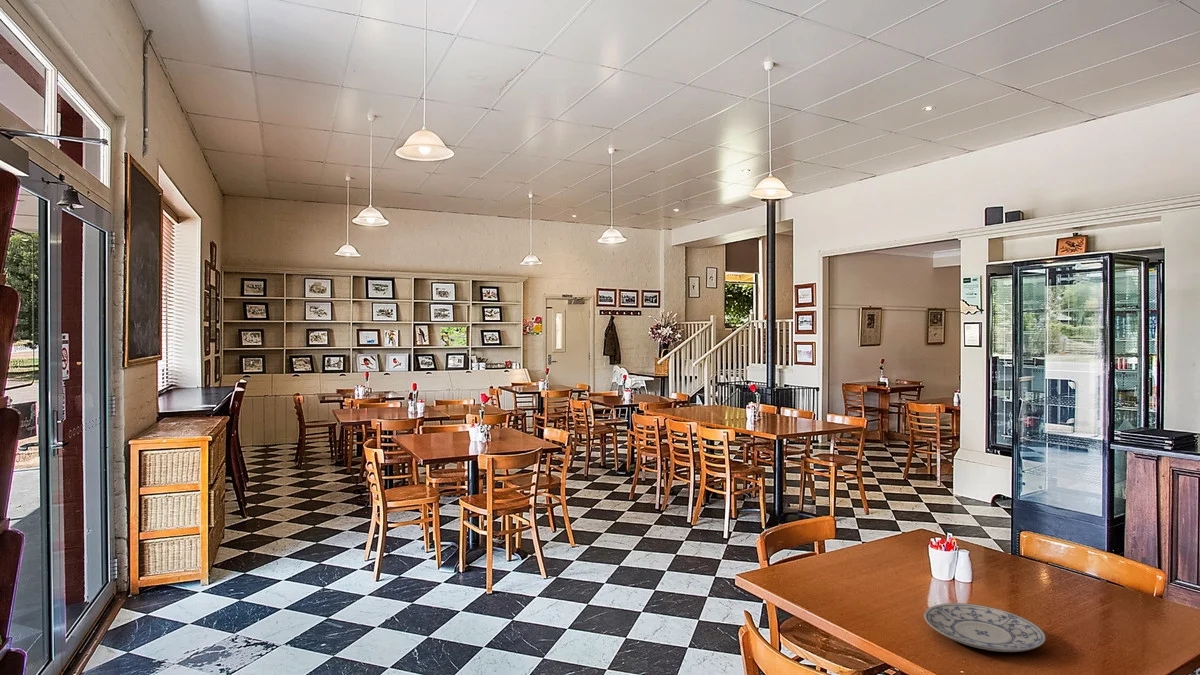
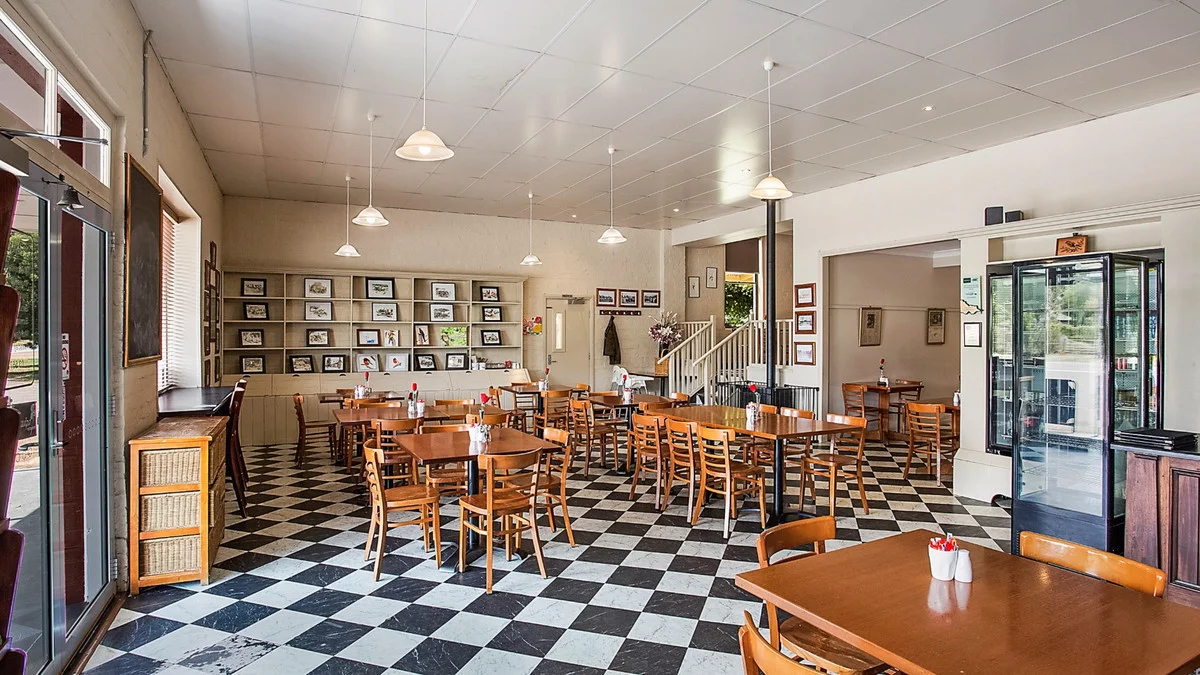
- plate (982, 630)
